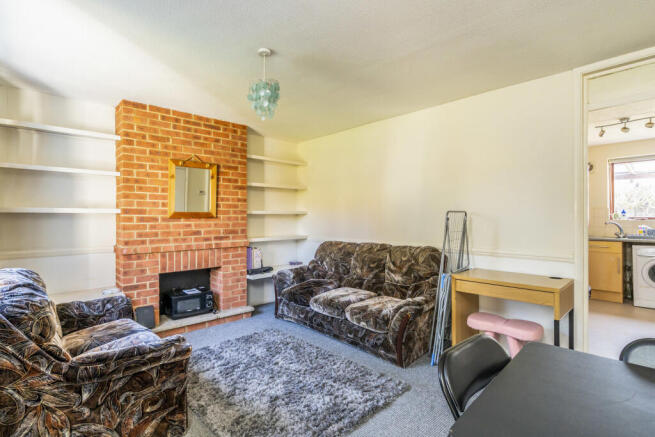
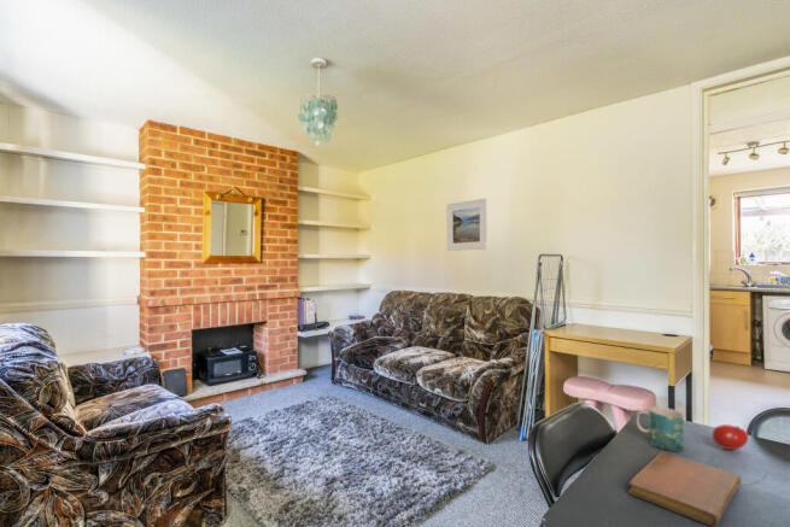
+ fruit (730, 435)
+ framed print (466, 226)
+ notebook (685, 484)
+ mug (659, 426)
